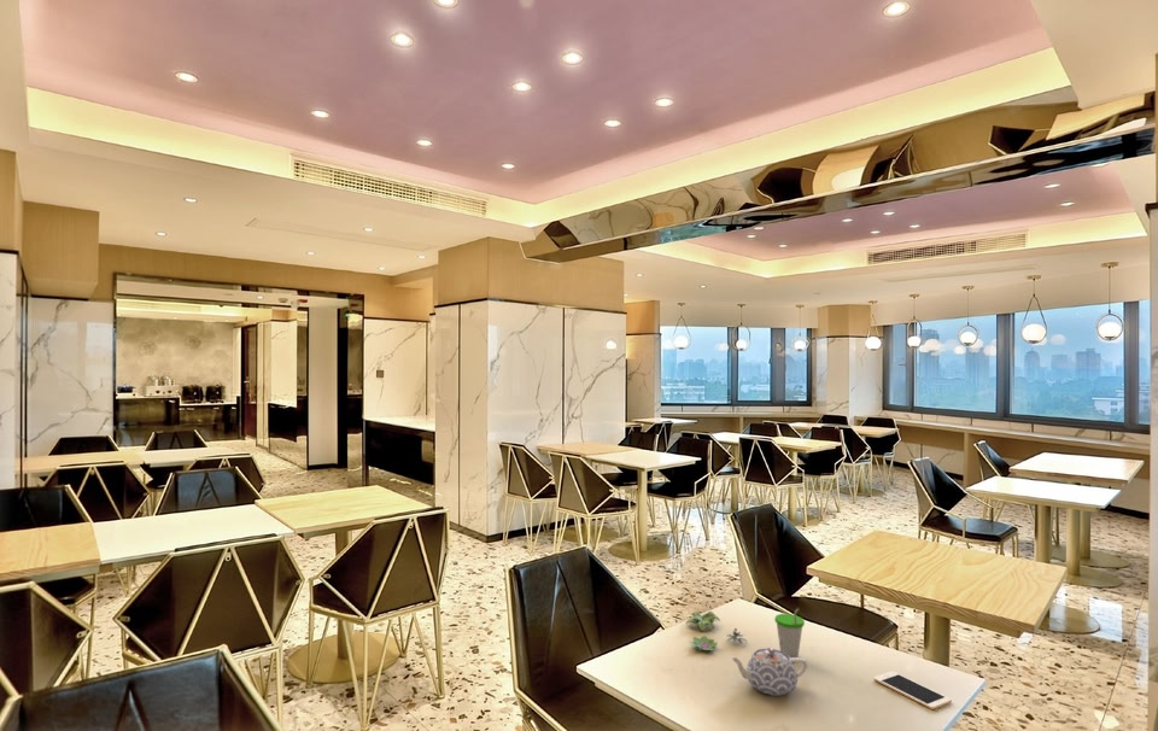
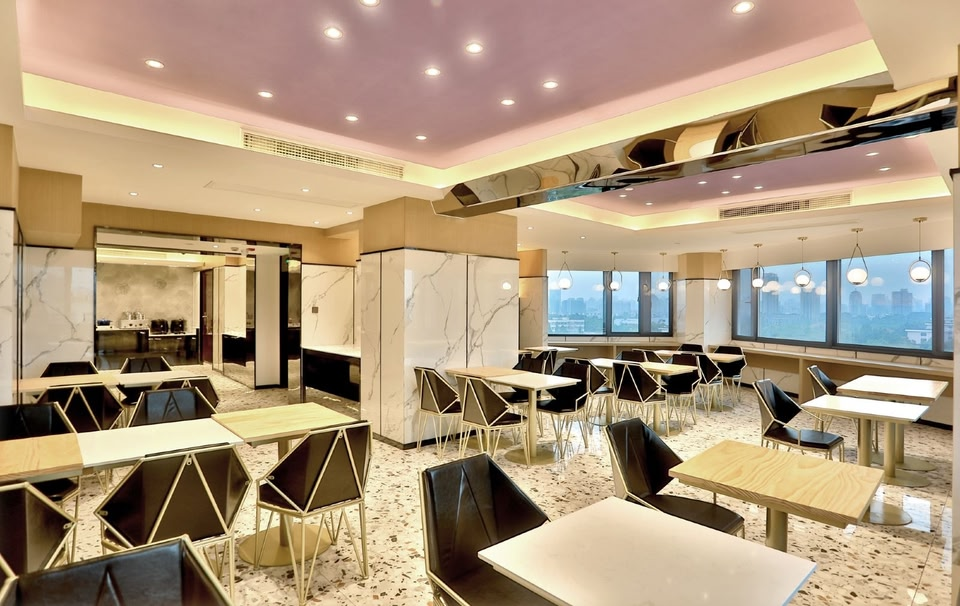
- flower (713, 627)
- cup (789, 628)
- teapot (768, 667)
- cell phone (911, 689)
